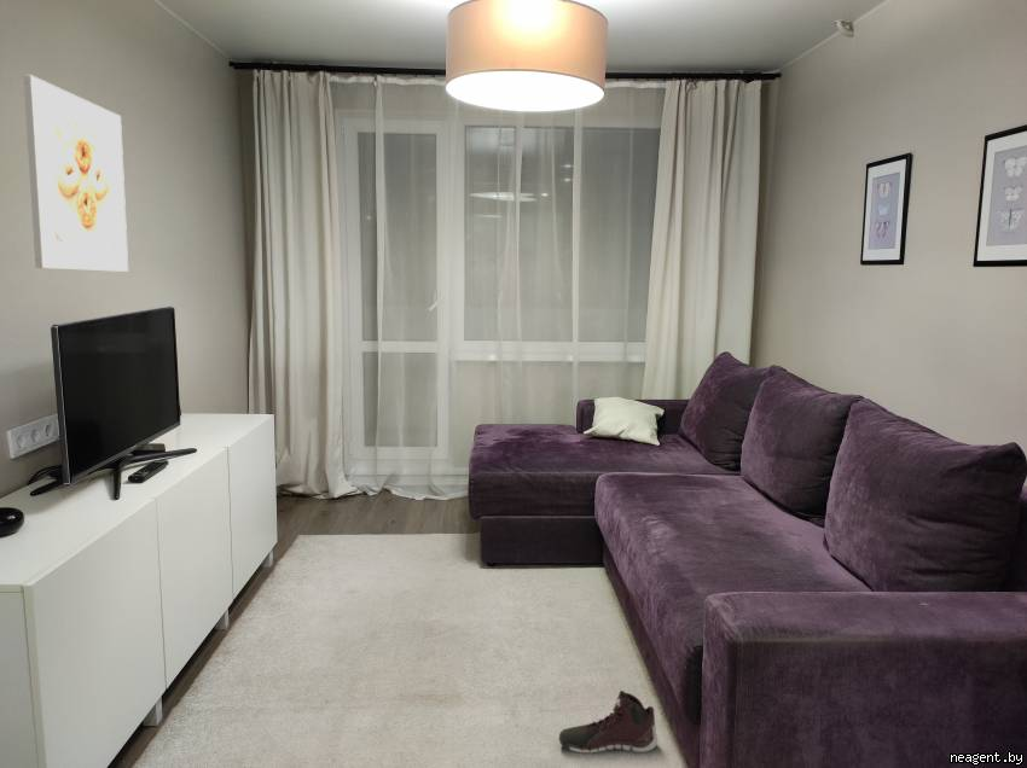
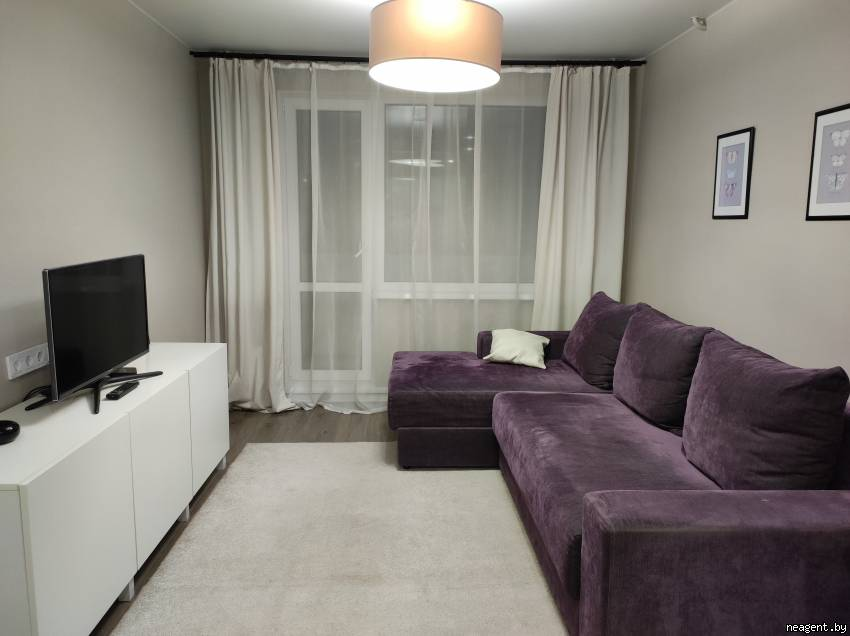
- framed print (82, 185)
- sneaker (608, 717)
